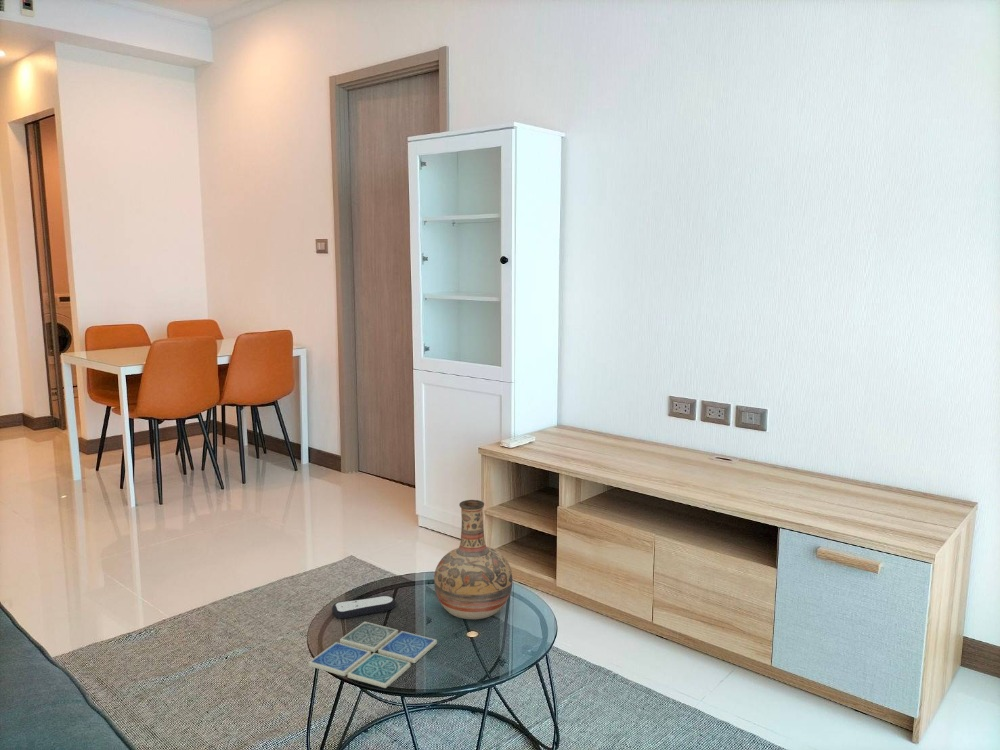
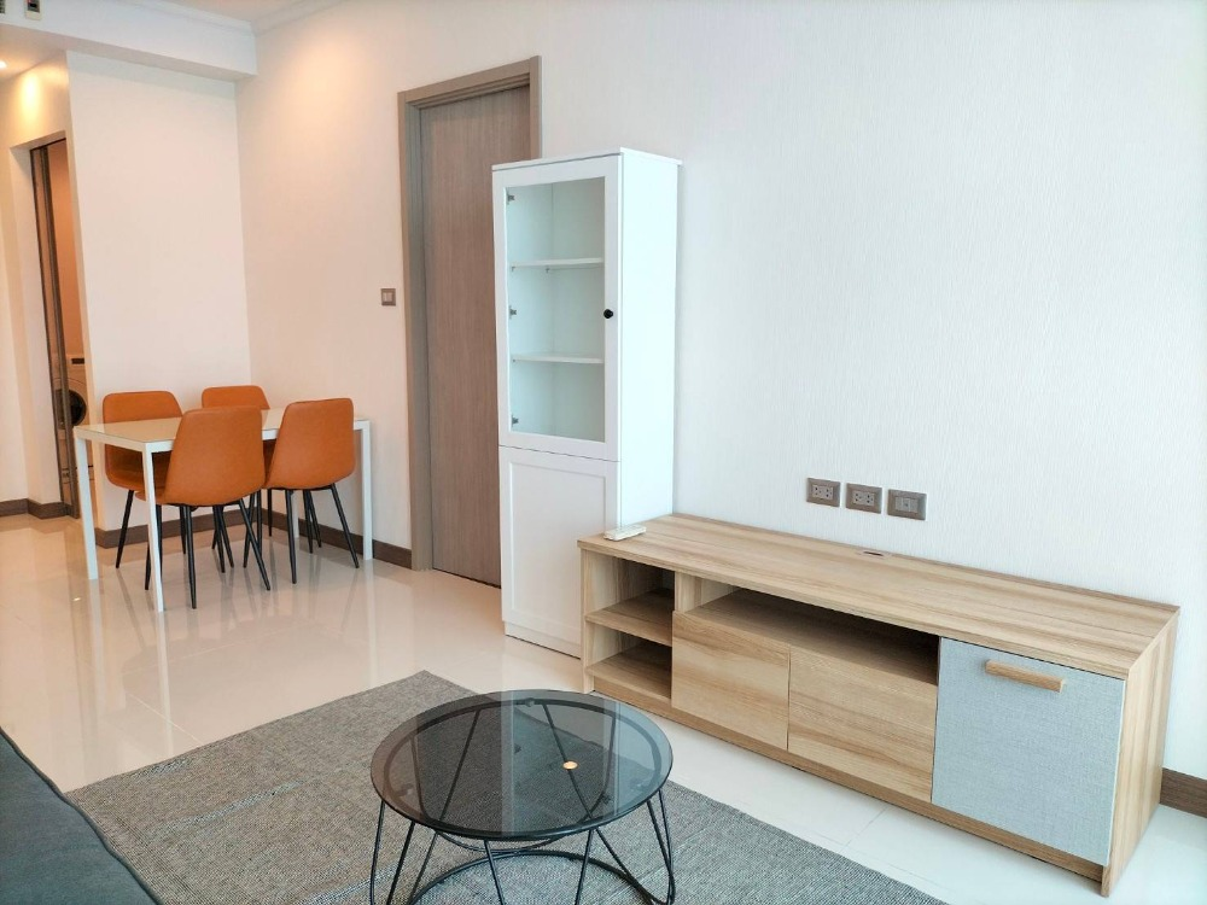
- vase (473, 557)
- drink coaster (374, 653)
- remote control (364, 606)
